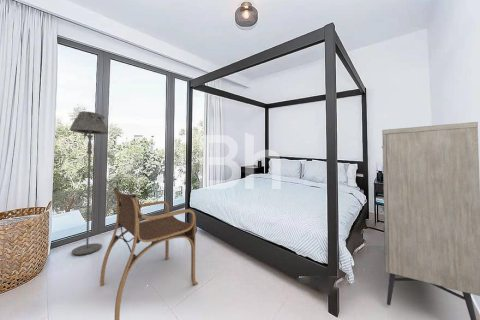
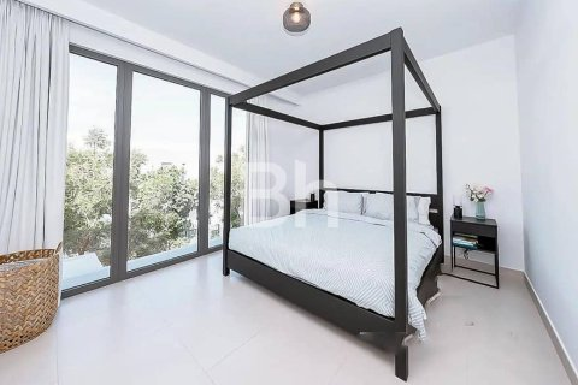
- dresser (416, 208)
- floor lamp (88, 180)
- armchair (150, 235)
